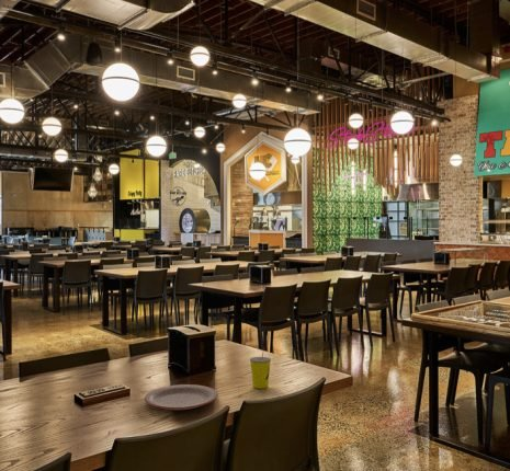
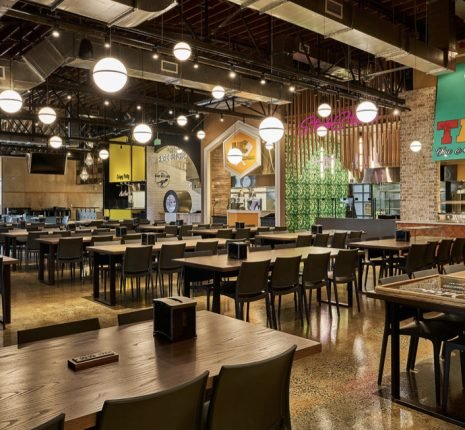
- plate (181, 398)
- straw (260, 367)
